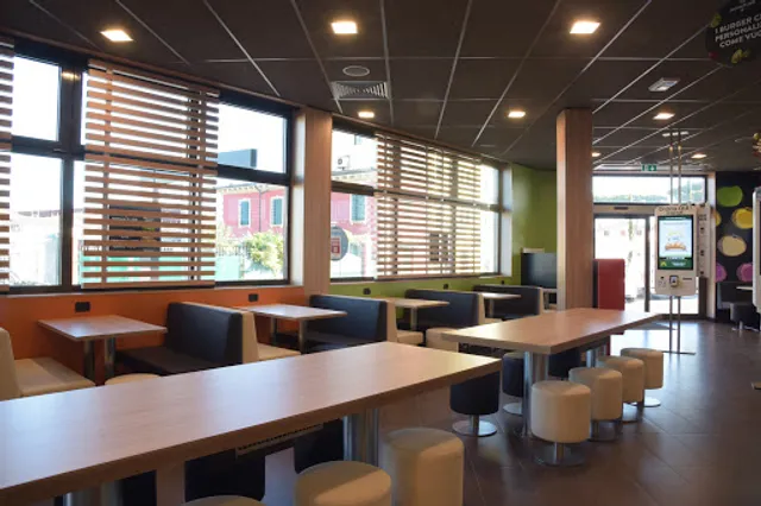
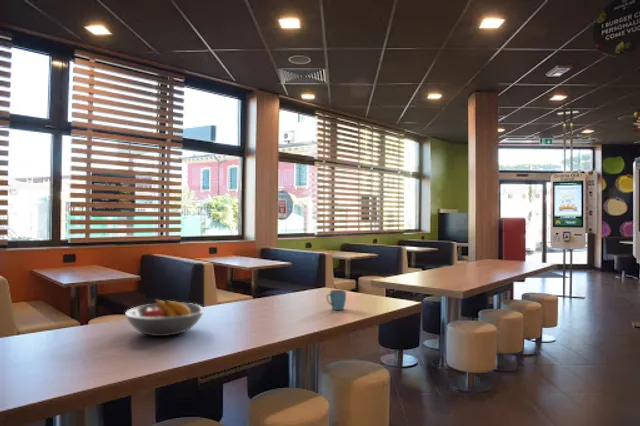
+ mug (335, 300)
+ fruit bowl (165, 318)
